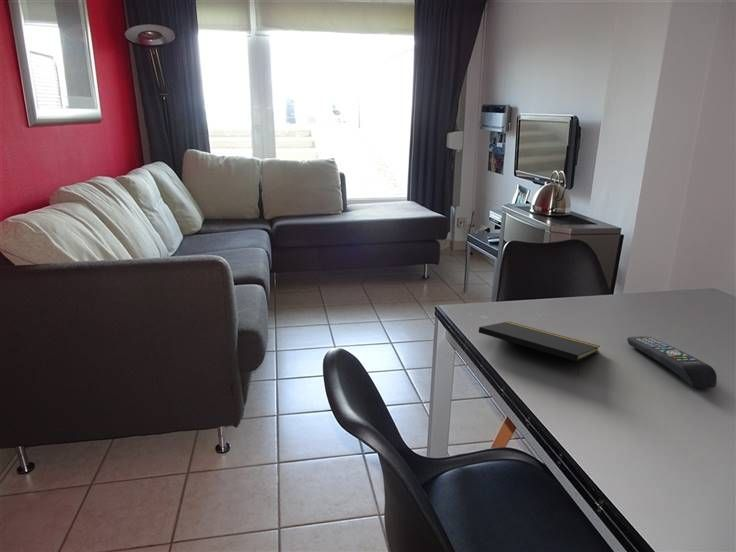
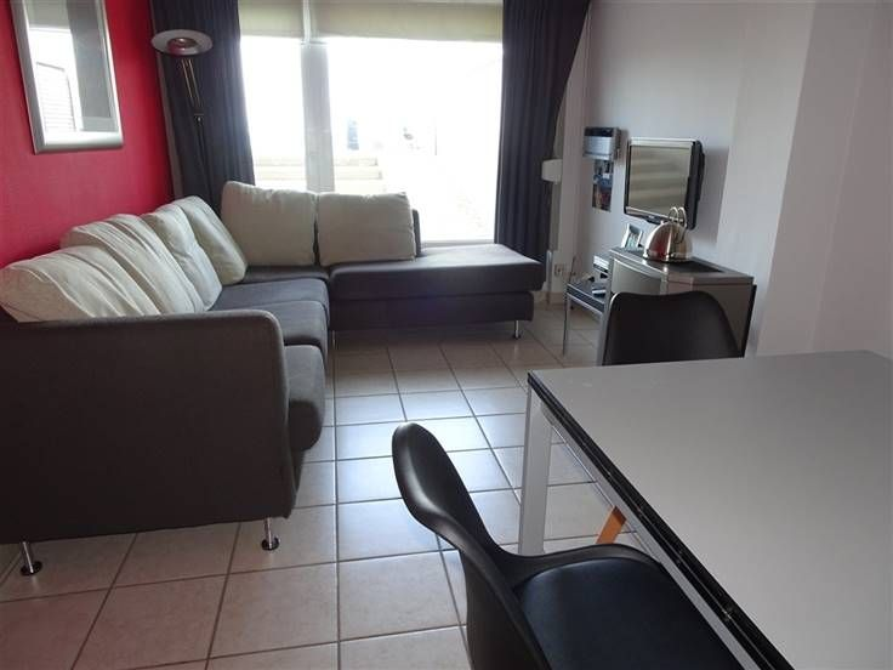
- notepad (538, 339)
- remote control (669, 357)
